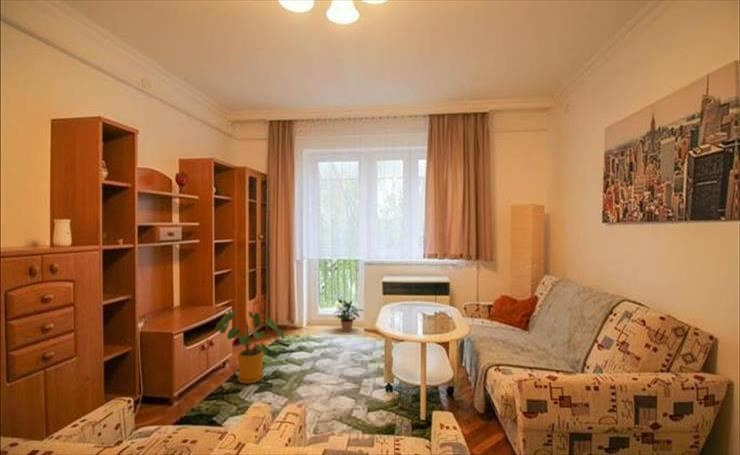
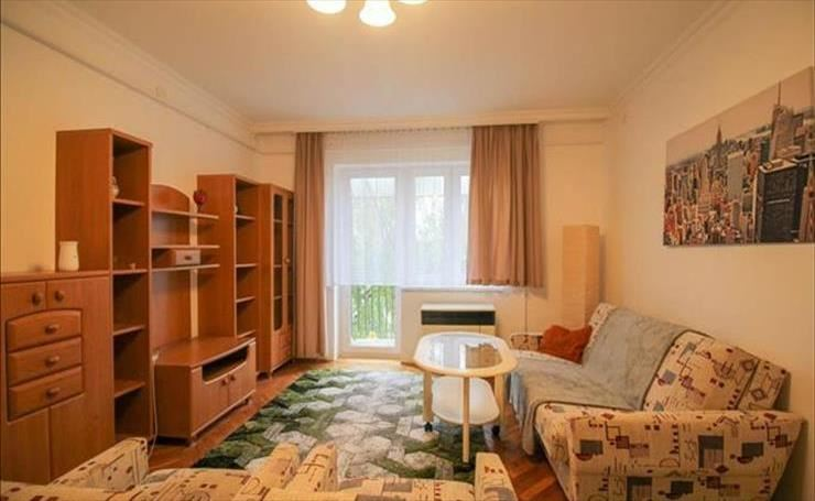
- house plant (247, 346)
- potted plant (349, 314)
